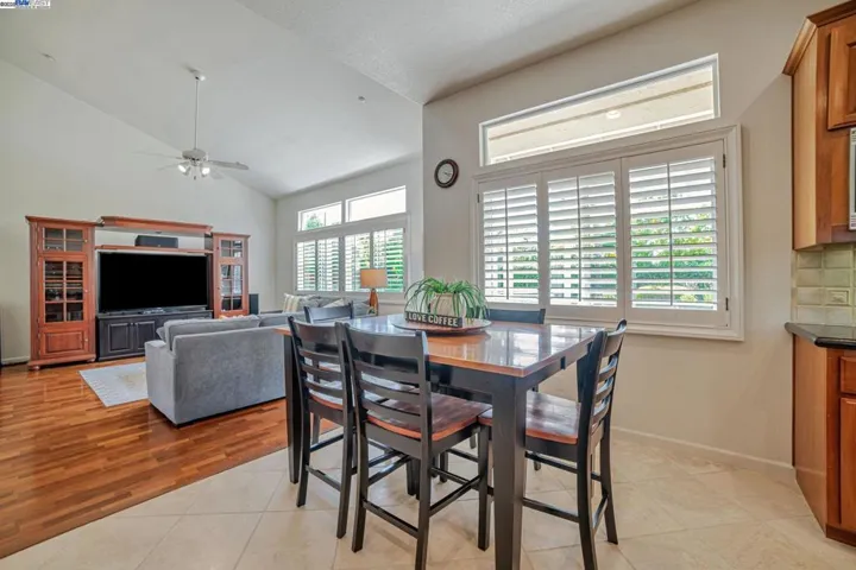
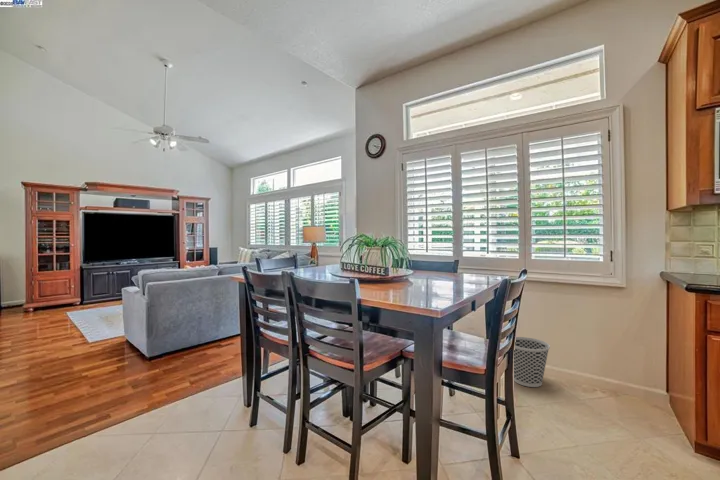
+ wastebasket (527, 362)
